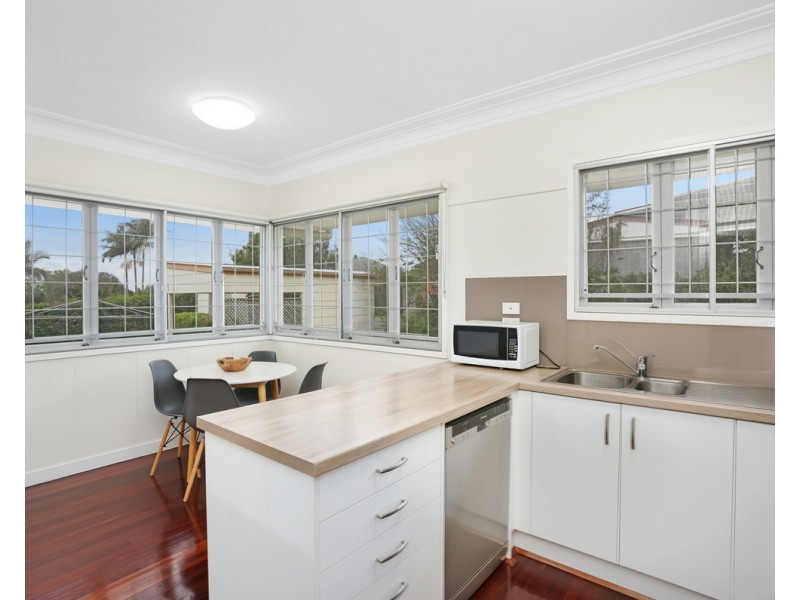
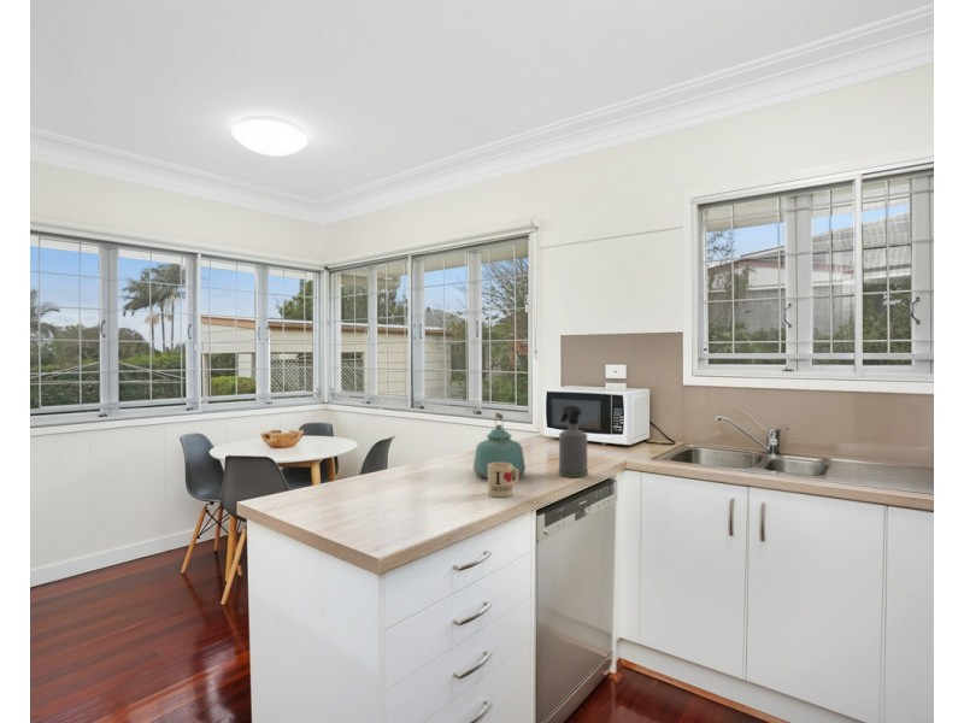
+ kettle (498, 442)
+ mug (504, 478)
+ spray bottle (571, 439)
